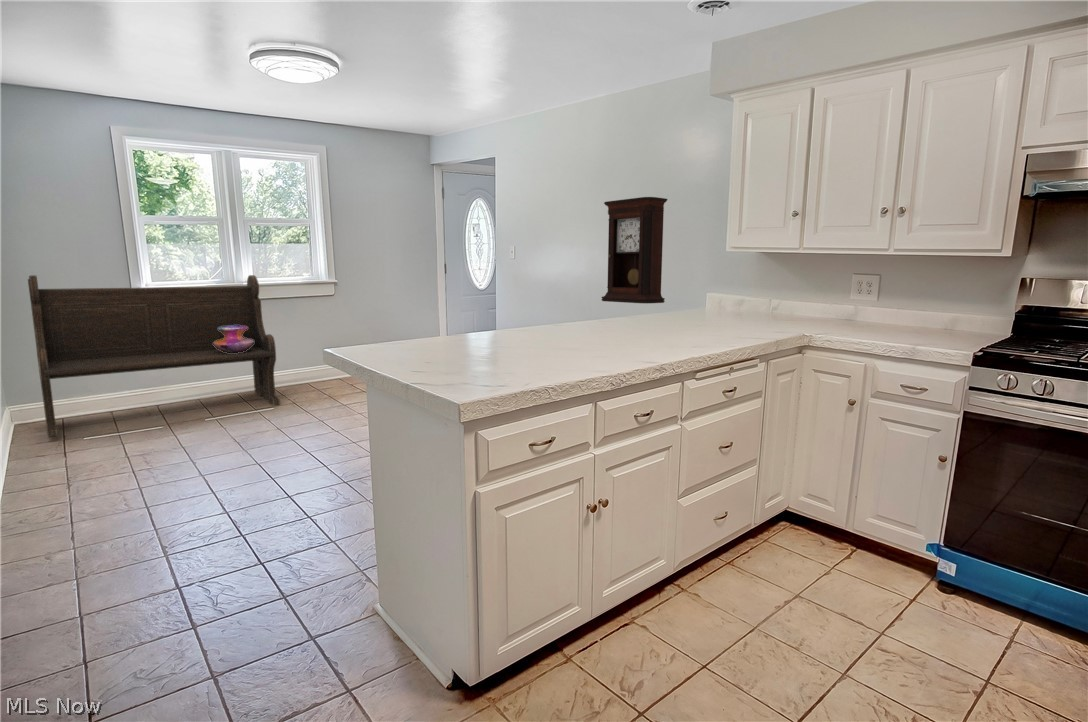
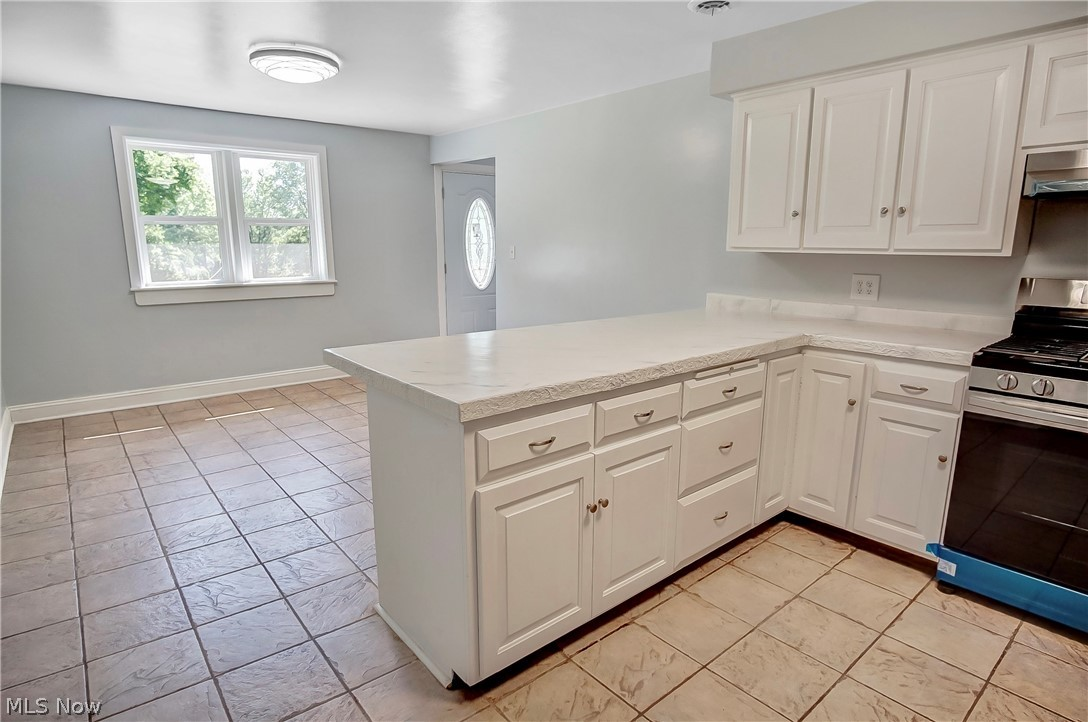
- bench (163, 345)
- pendulum clock (631, 251)
- decorative vase (233, 338)
